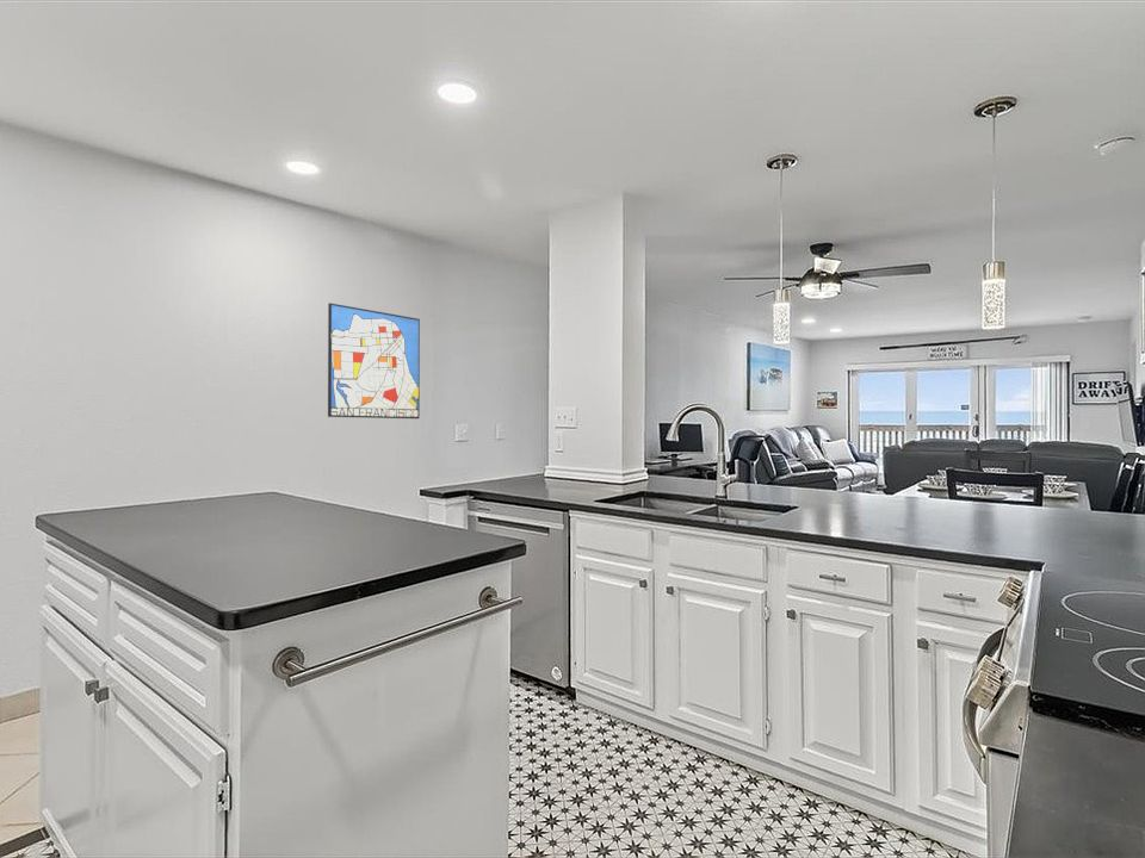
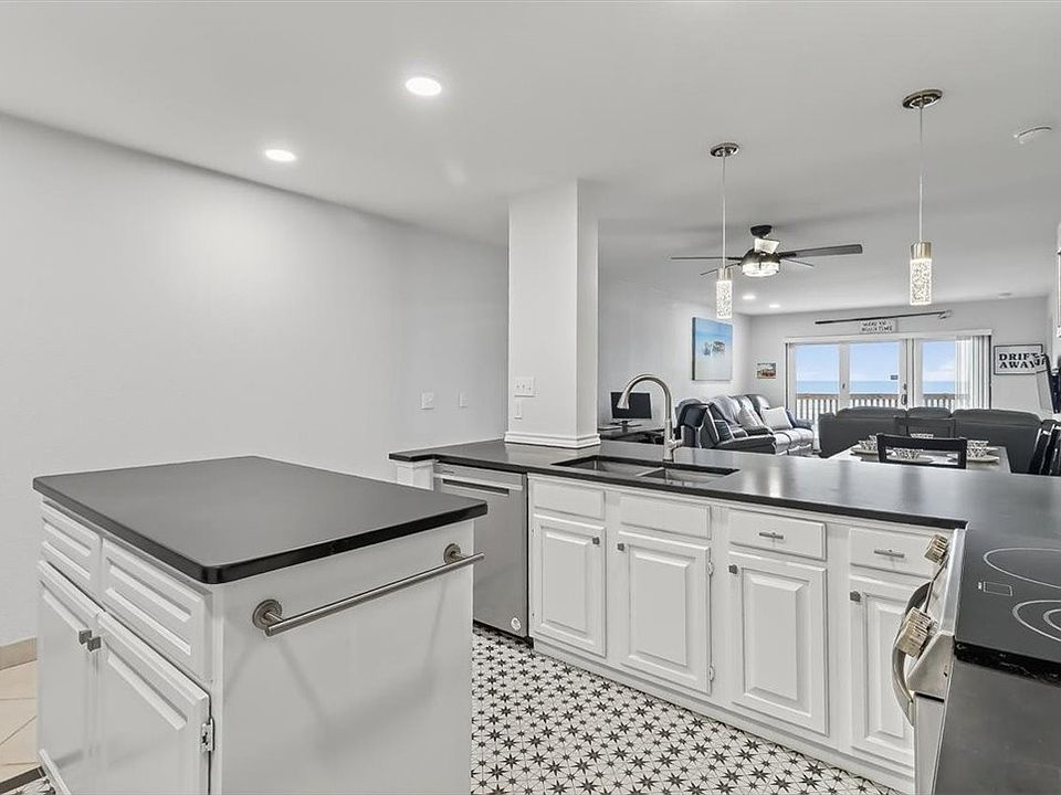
- wall art (377, 365)
